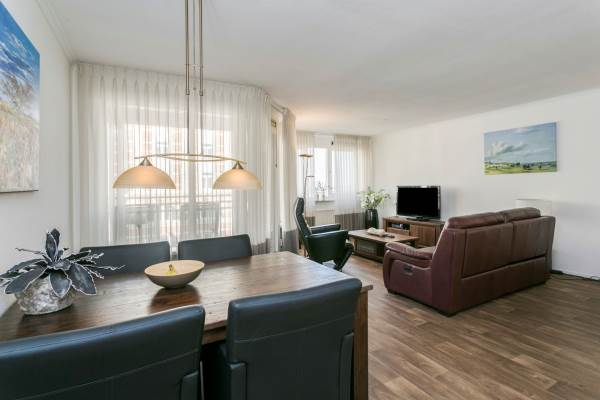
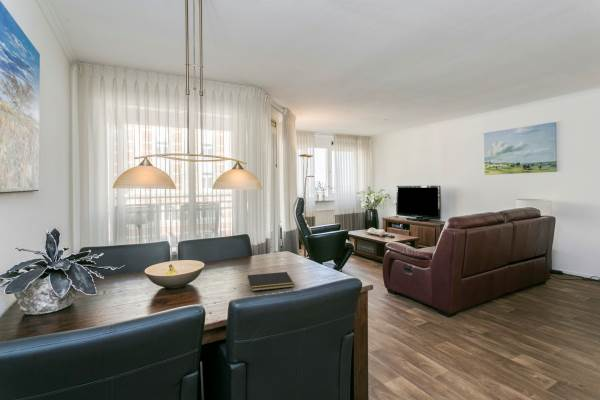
+ notepad (270, 280)
